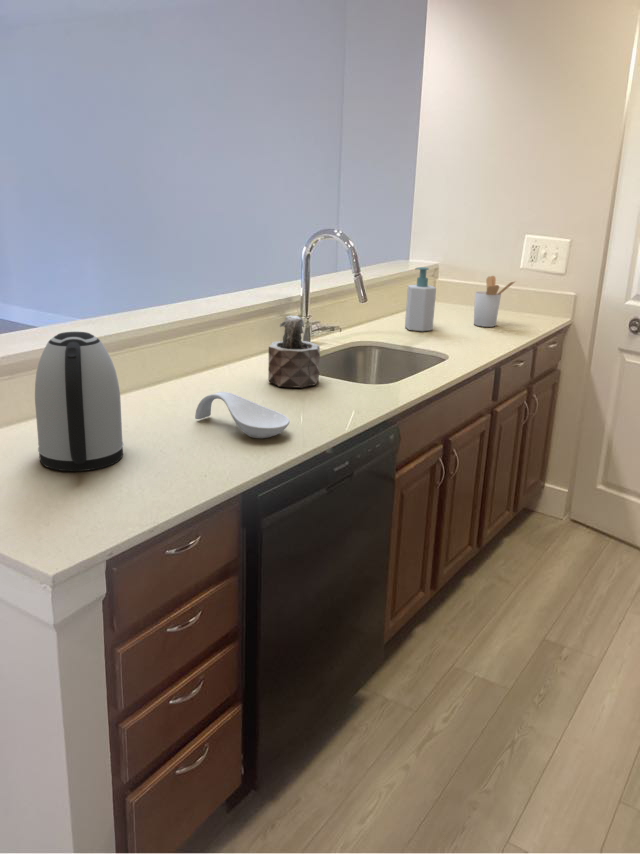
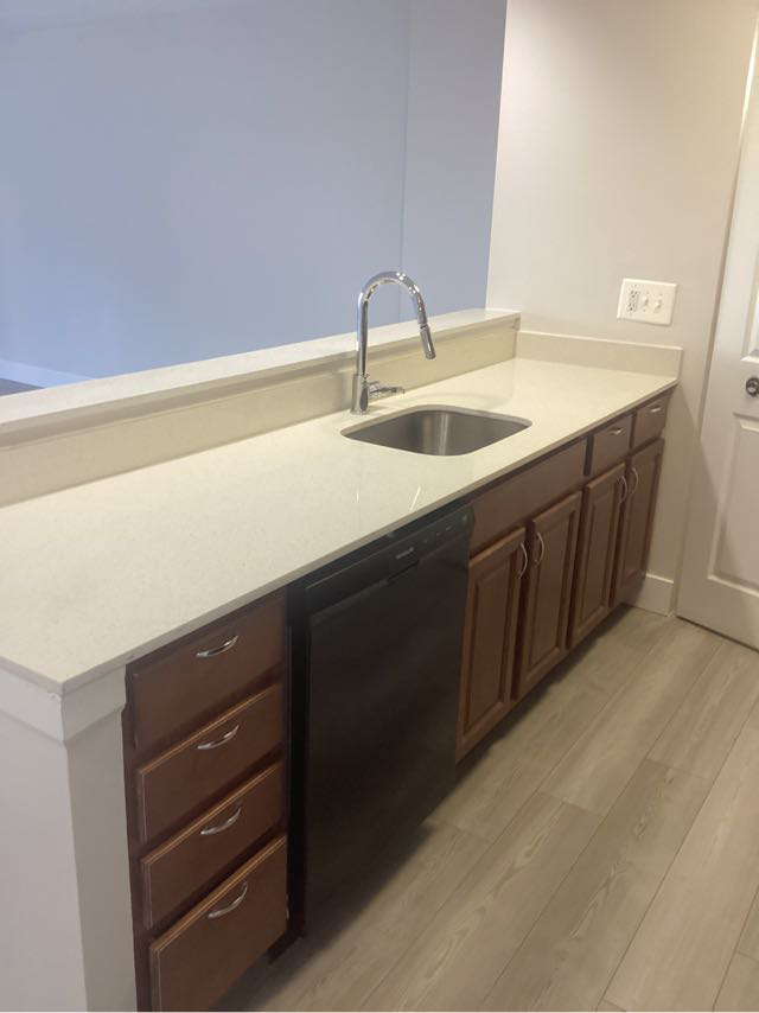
- succulent plant (294, 349)
- spoon rest (240, 413)
- soap bottle (420, 298)
- utensil holder (494, 301)
- kettle (77, 400)
